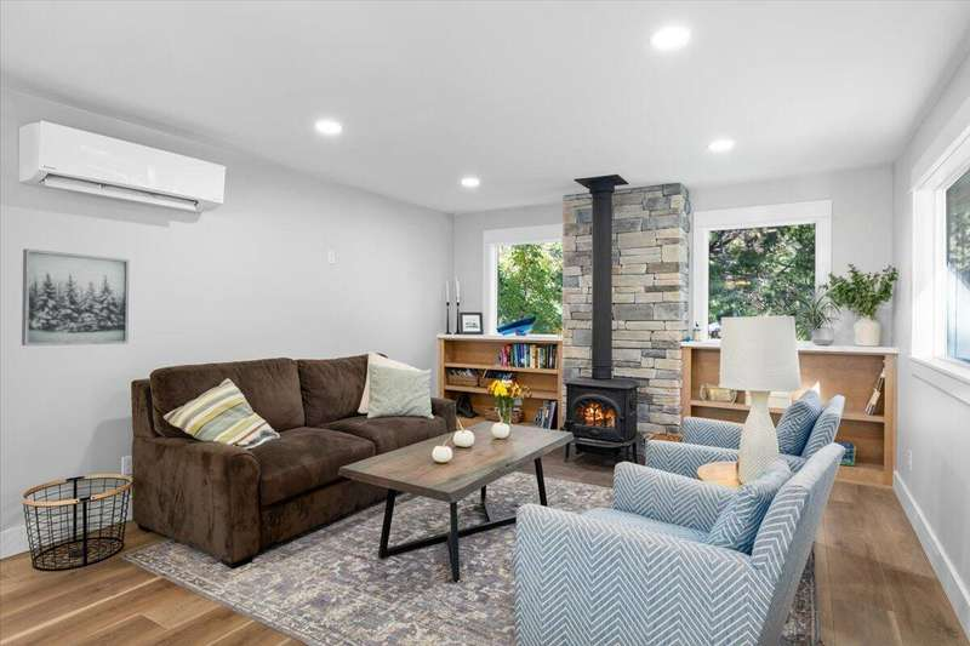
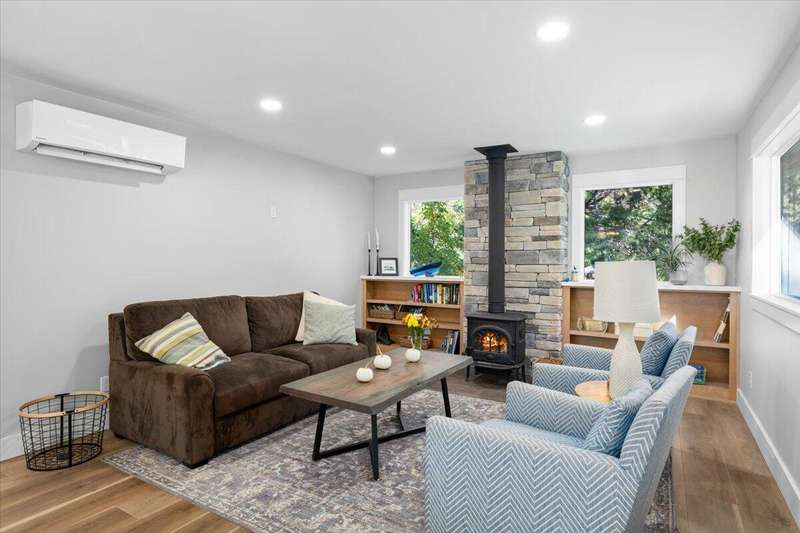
- wall art (79, 299)
